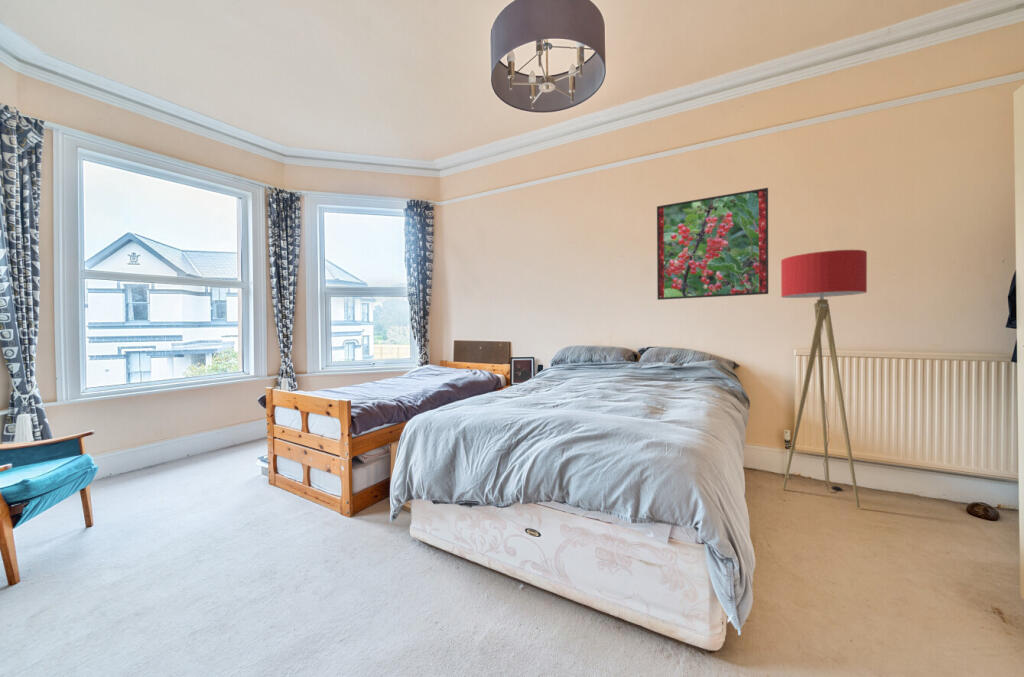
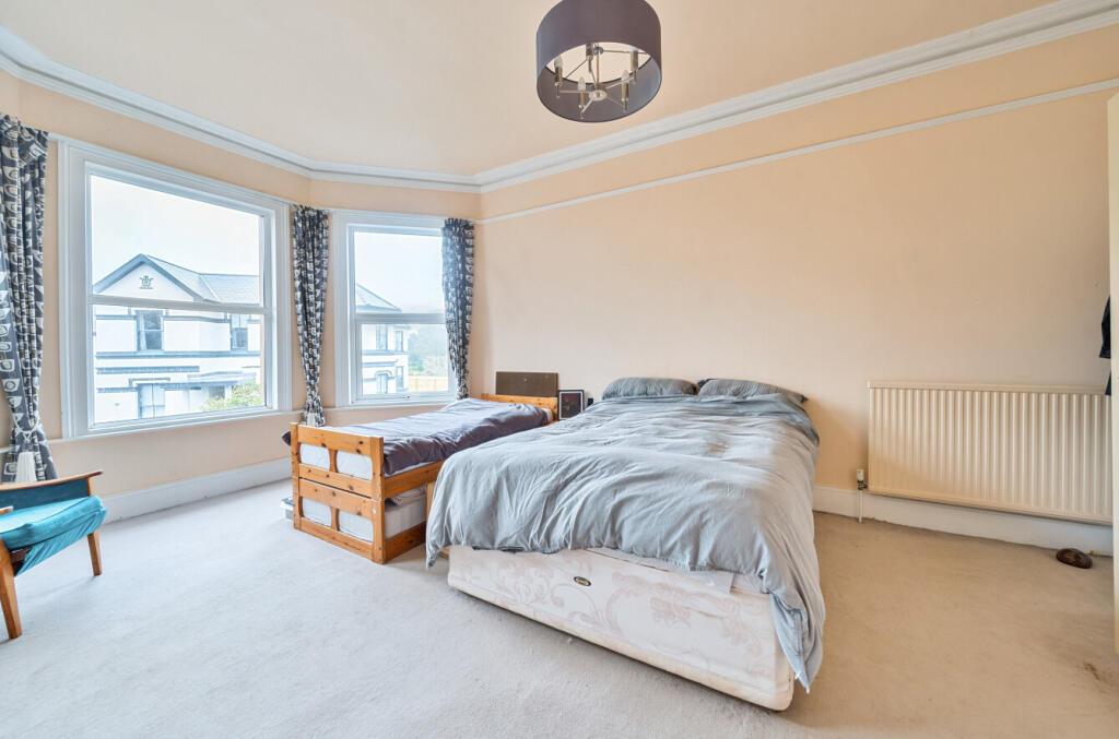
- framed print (709, 247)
- floor lamp (821, 375)
